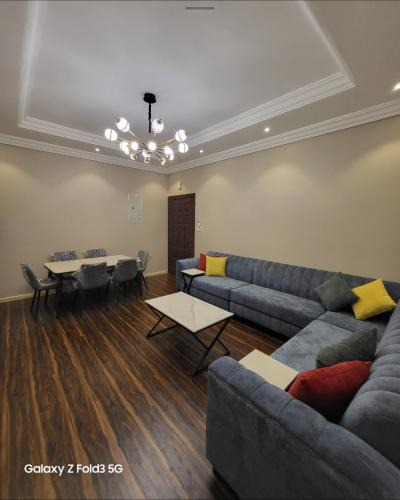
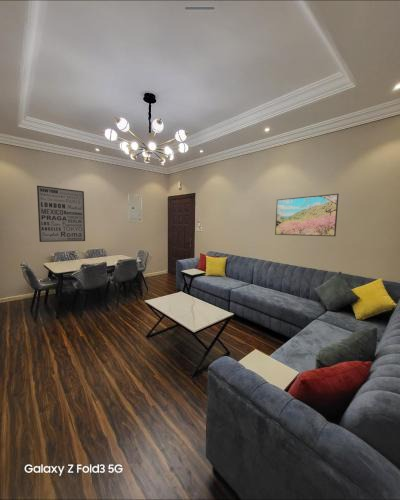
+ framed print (303, 216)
+ wall art (62, 215)
